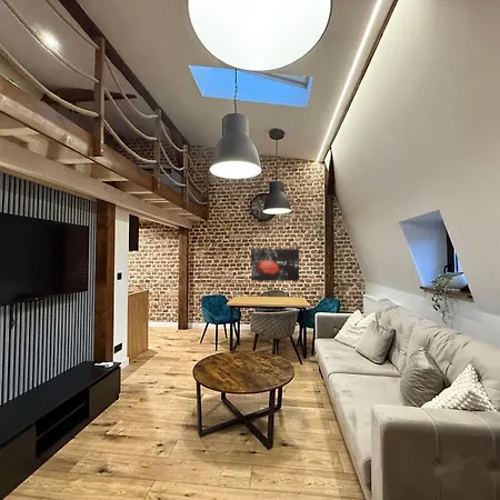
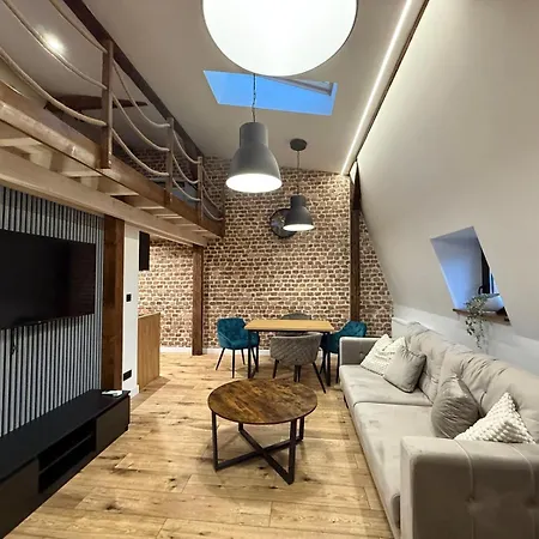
- wall art (274, 264)
